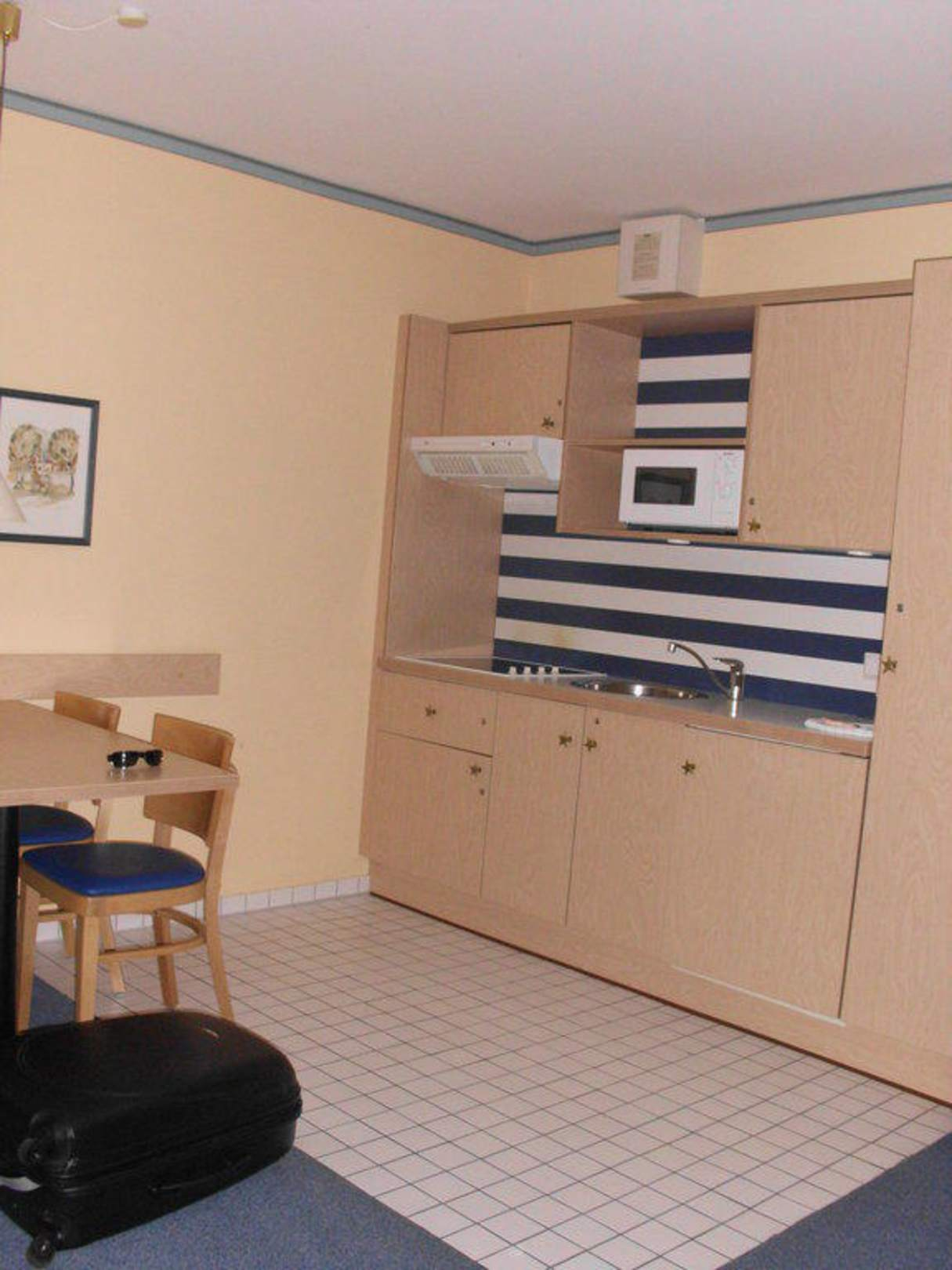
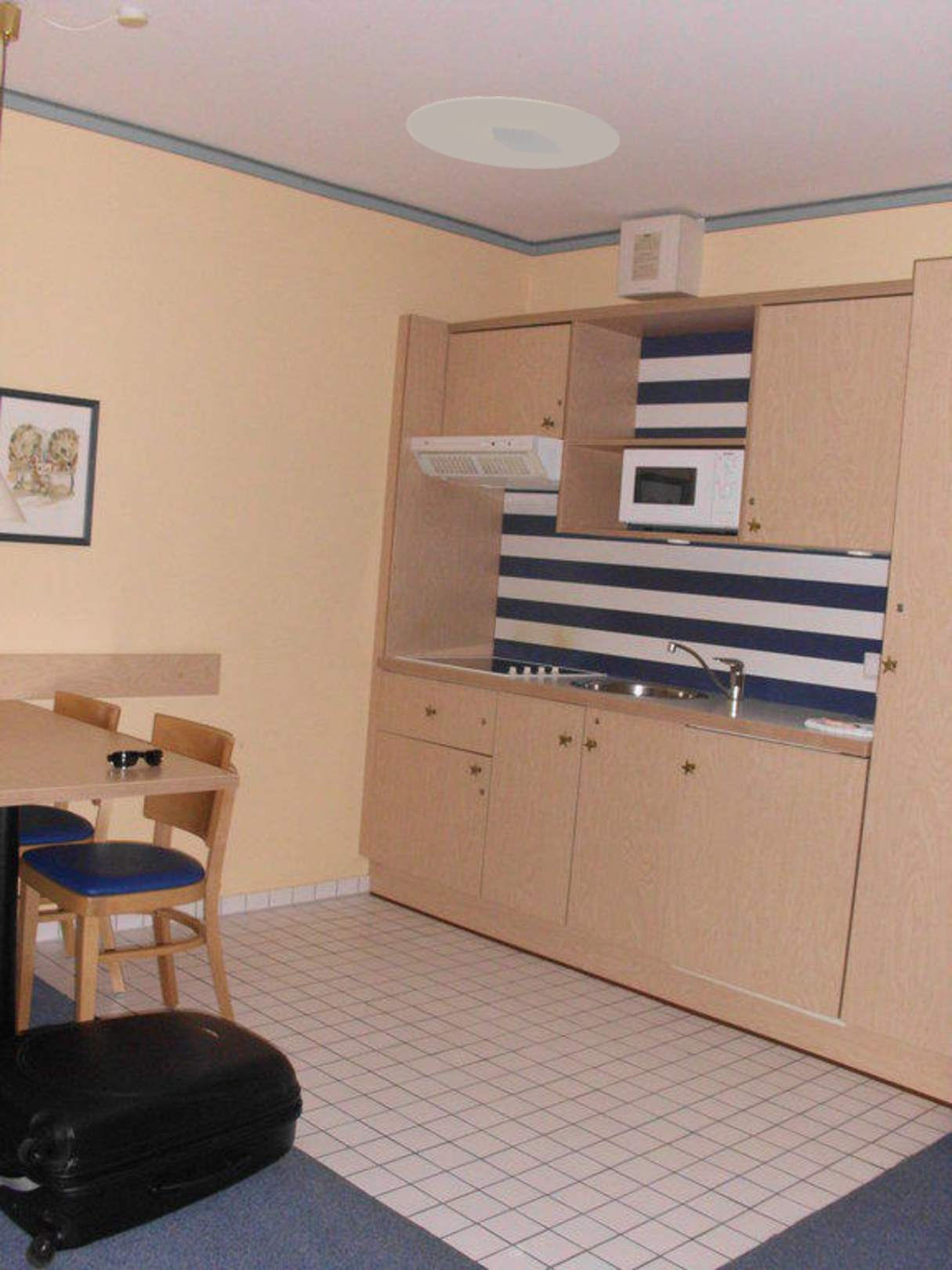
+ ceiling light (513, 125)
